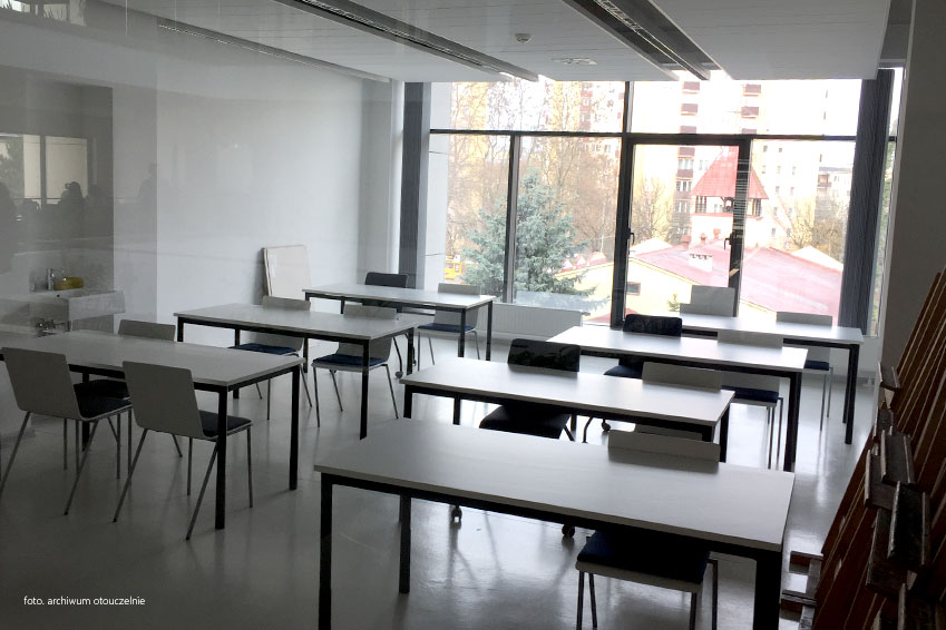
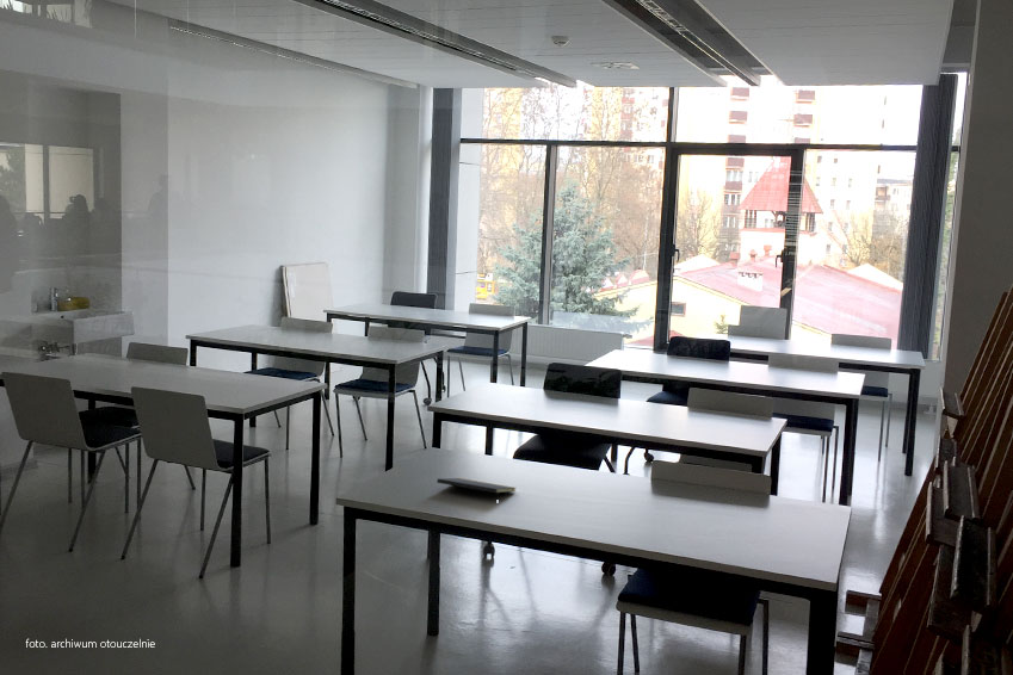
+ notepad (476, 484)
